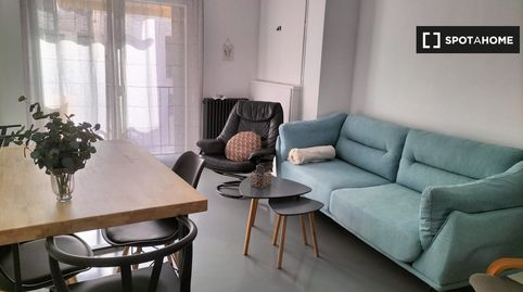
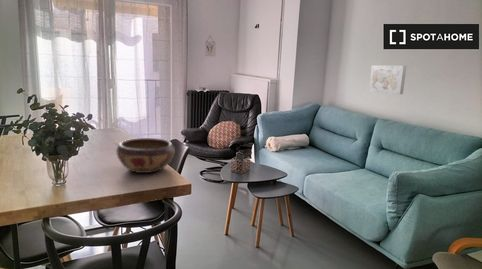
+ wall art (386, 79)
+ decorative bowl (146, 156)
